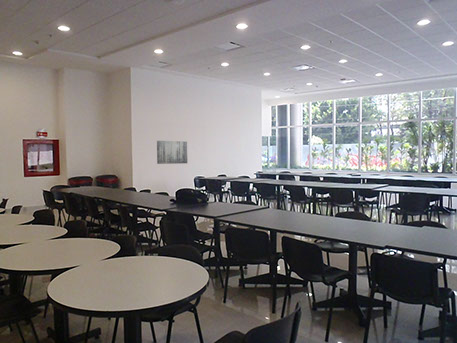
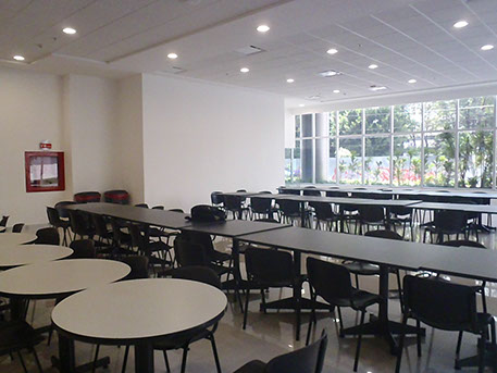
- wall art (172, 152)
